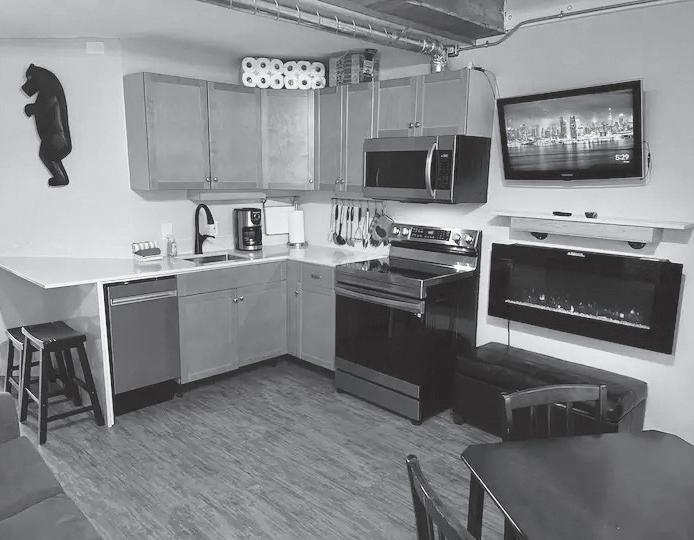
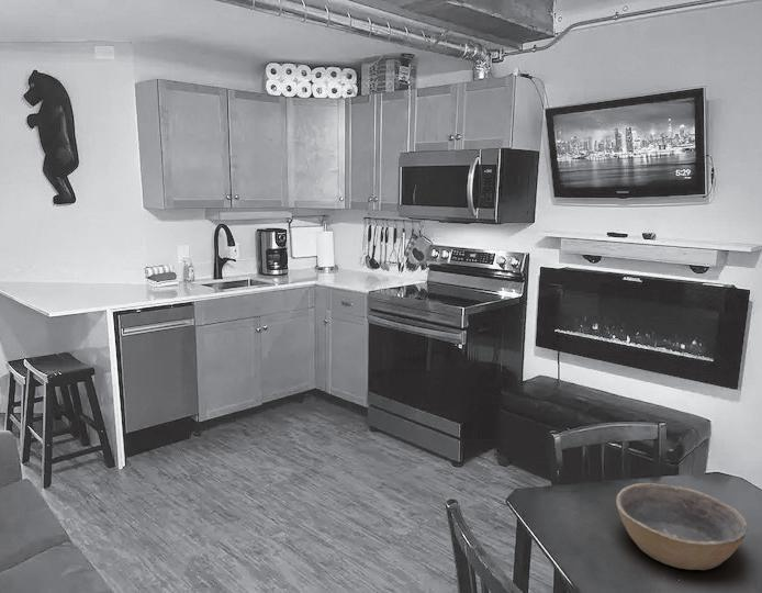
+ bowl (677, 528)
